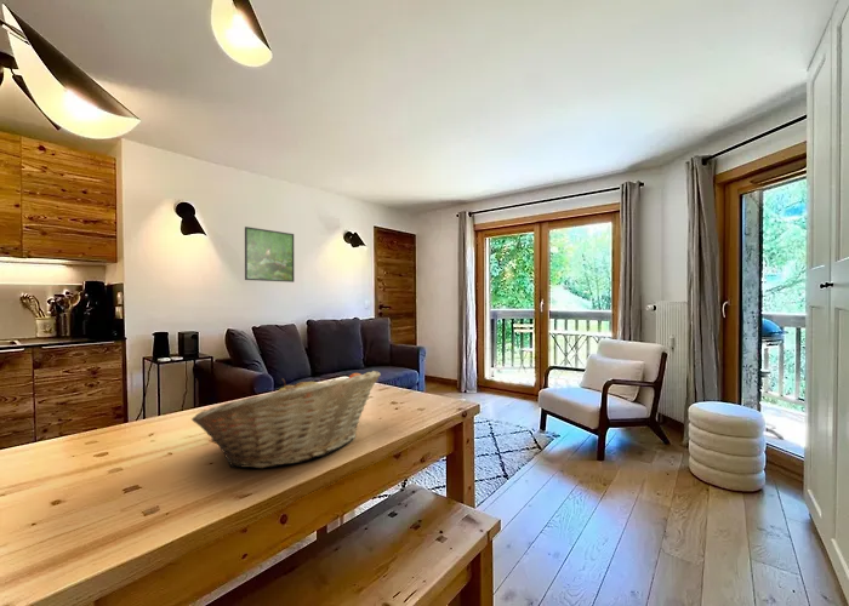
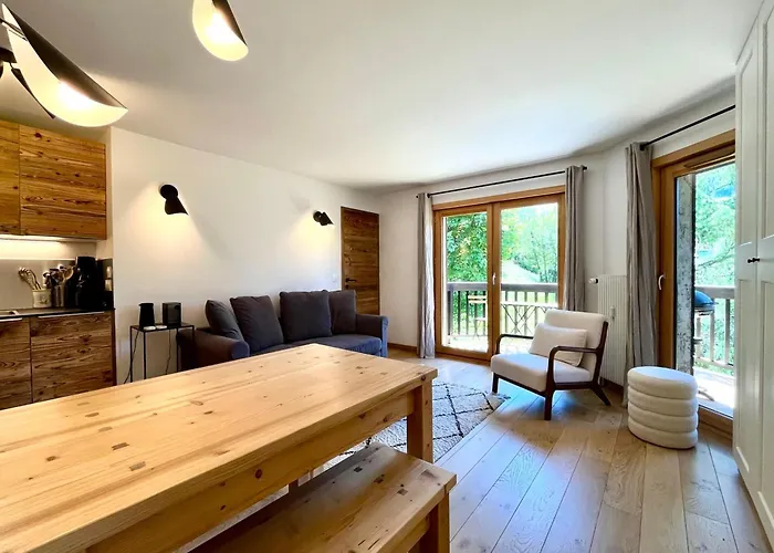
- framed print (270, 256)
- fruit basket (297, 408)
